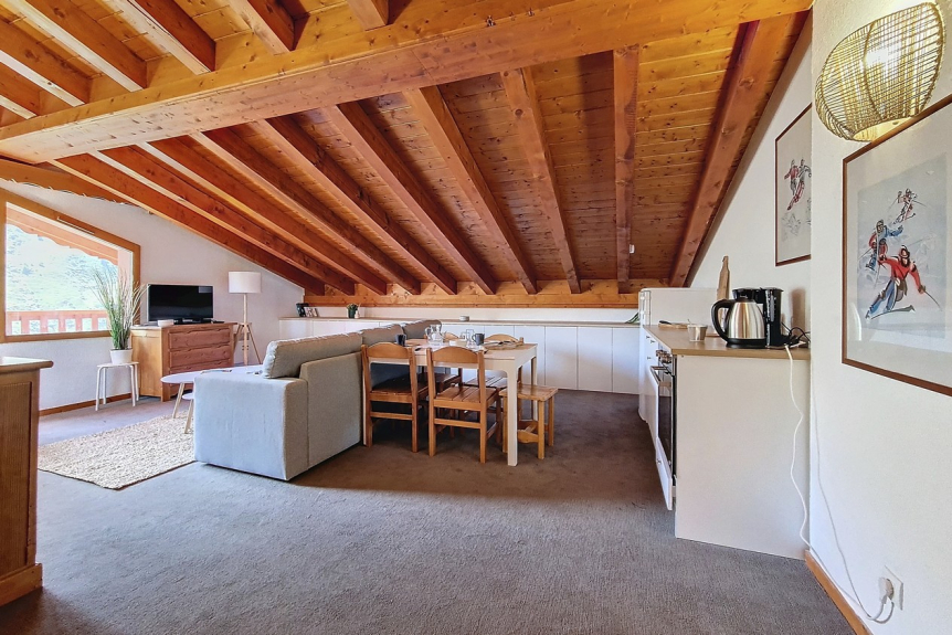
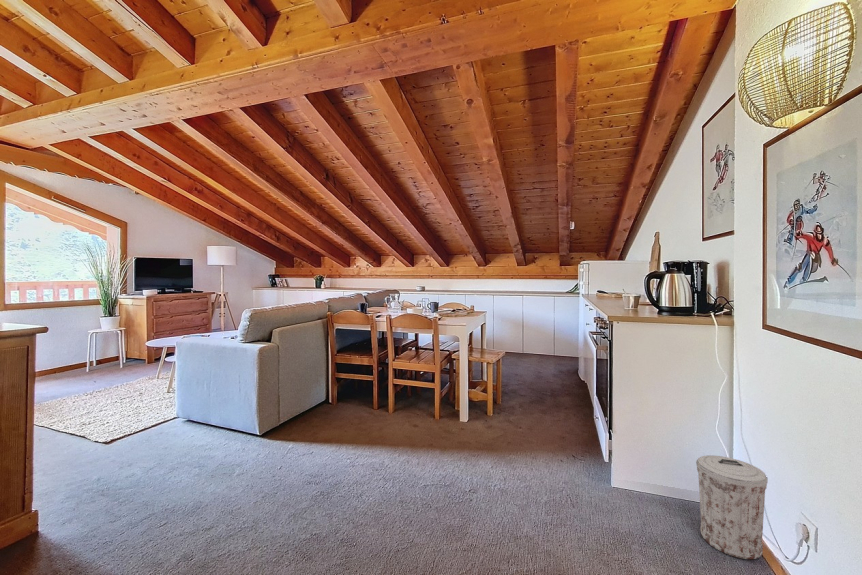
+ trash can (730, 501)
